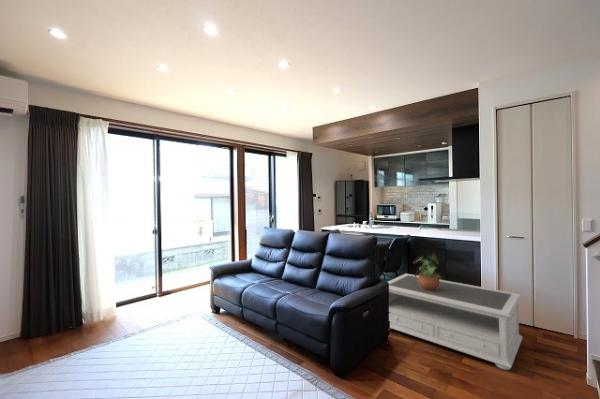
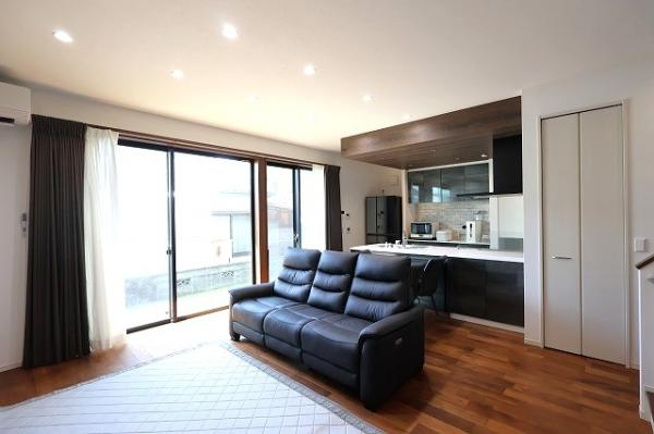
- potted plant (429, 270)
- coffee table (446, 311)
